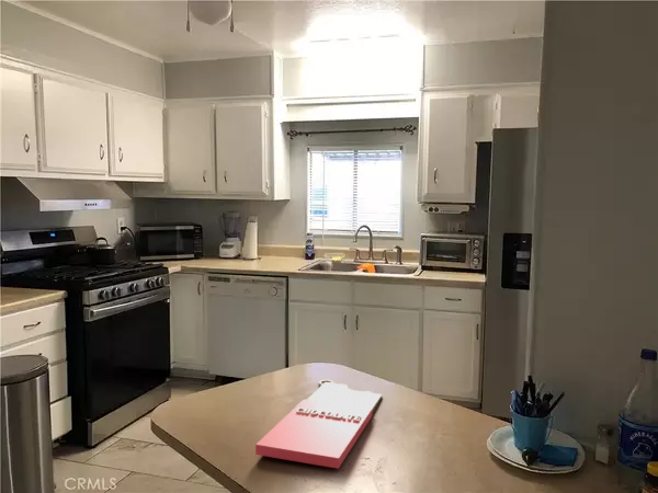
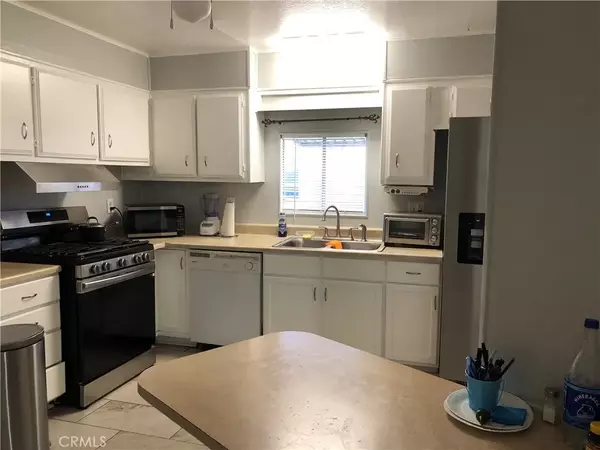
- cutting board (328, 412)
